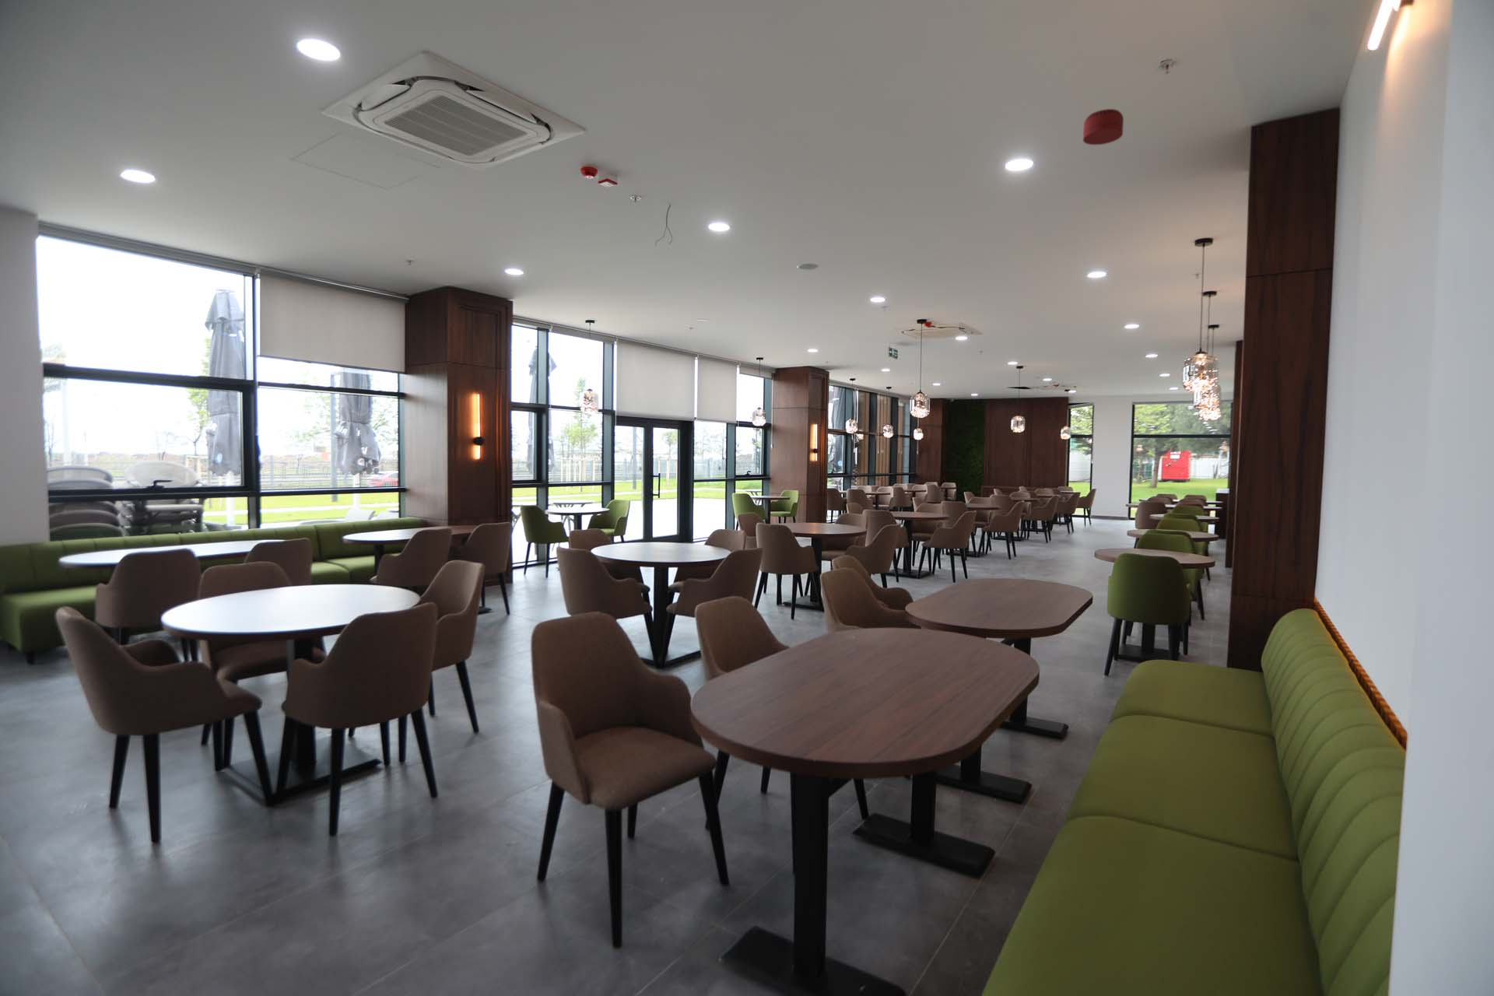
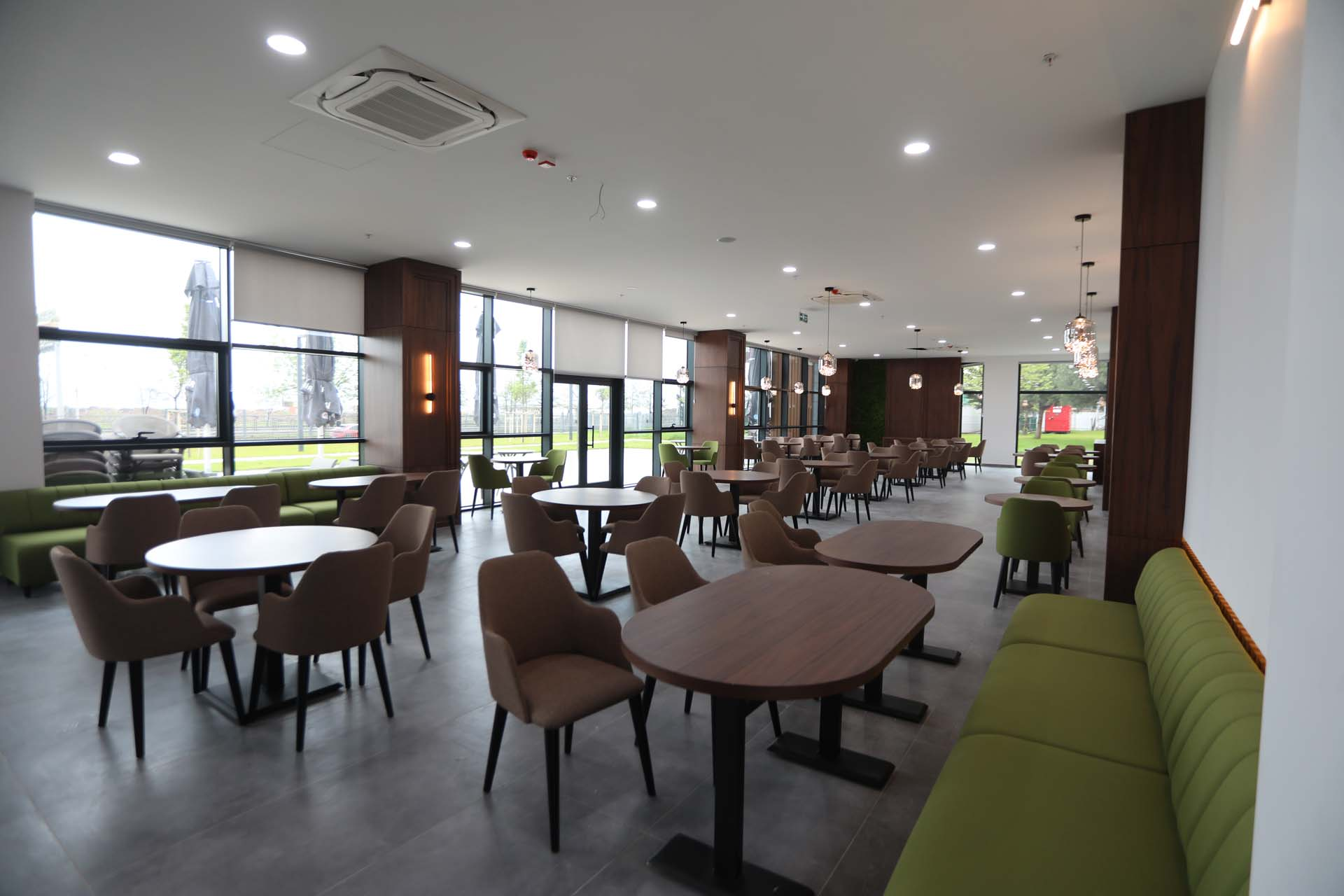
- smoke detector (1103, 126)
